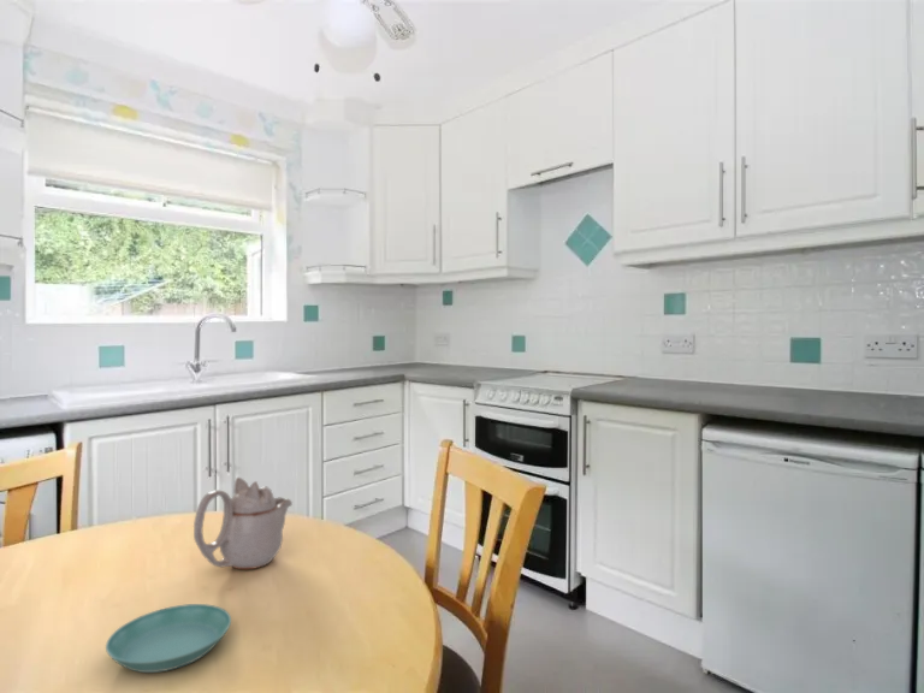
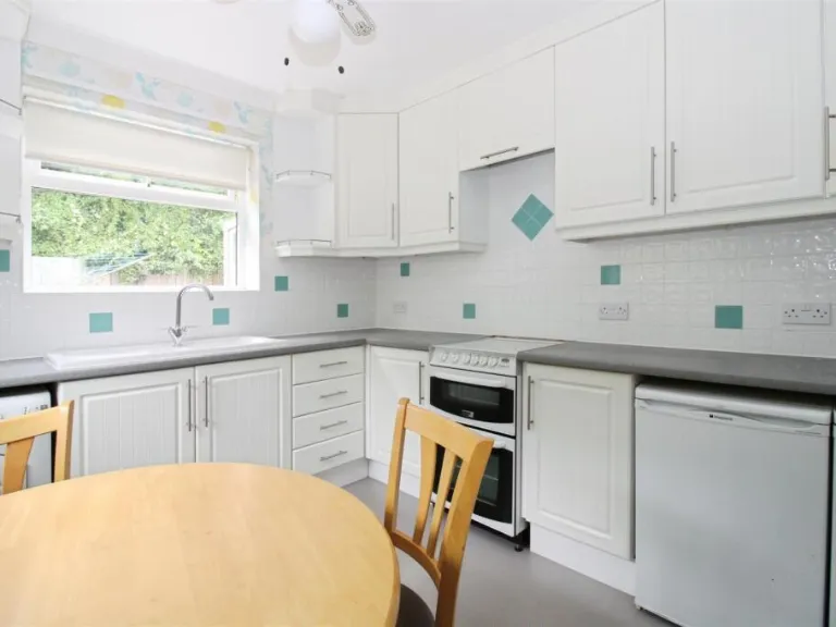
- teapot (247, 521)
- saucer (171, 639)
